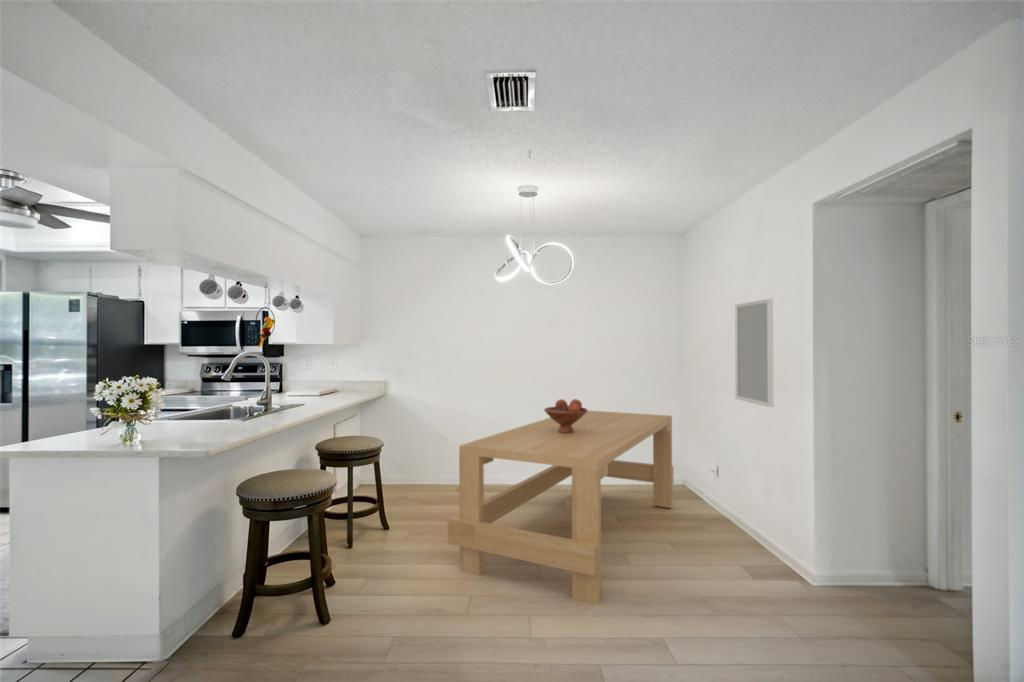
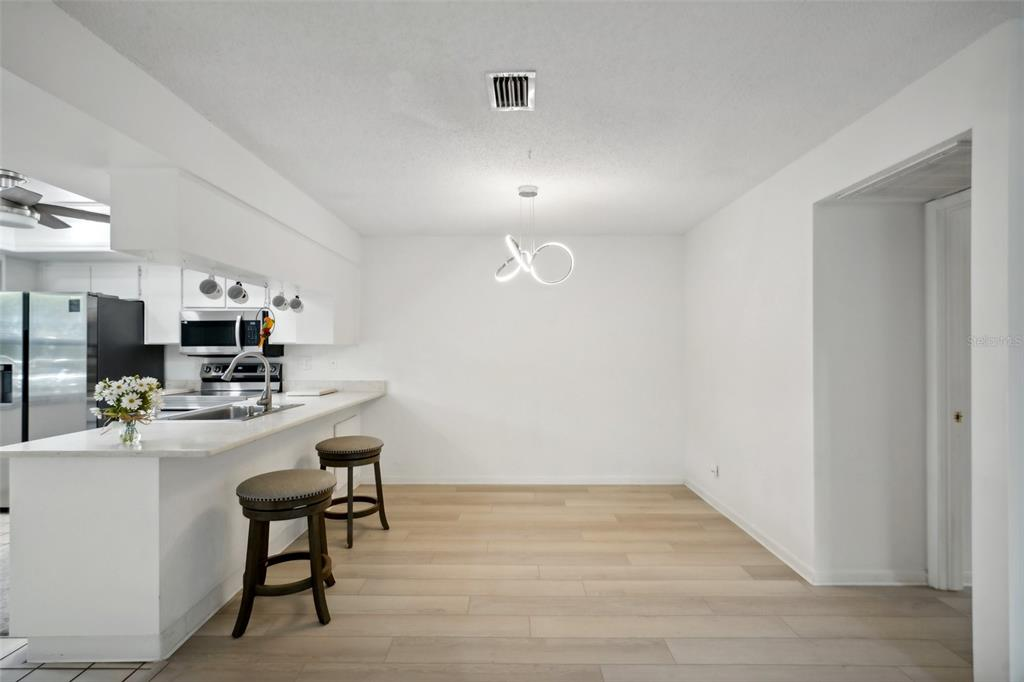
- dining table (580, 480)
- home mirror (753, 352)
- fruit bowl (565, 415)
